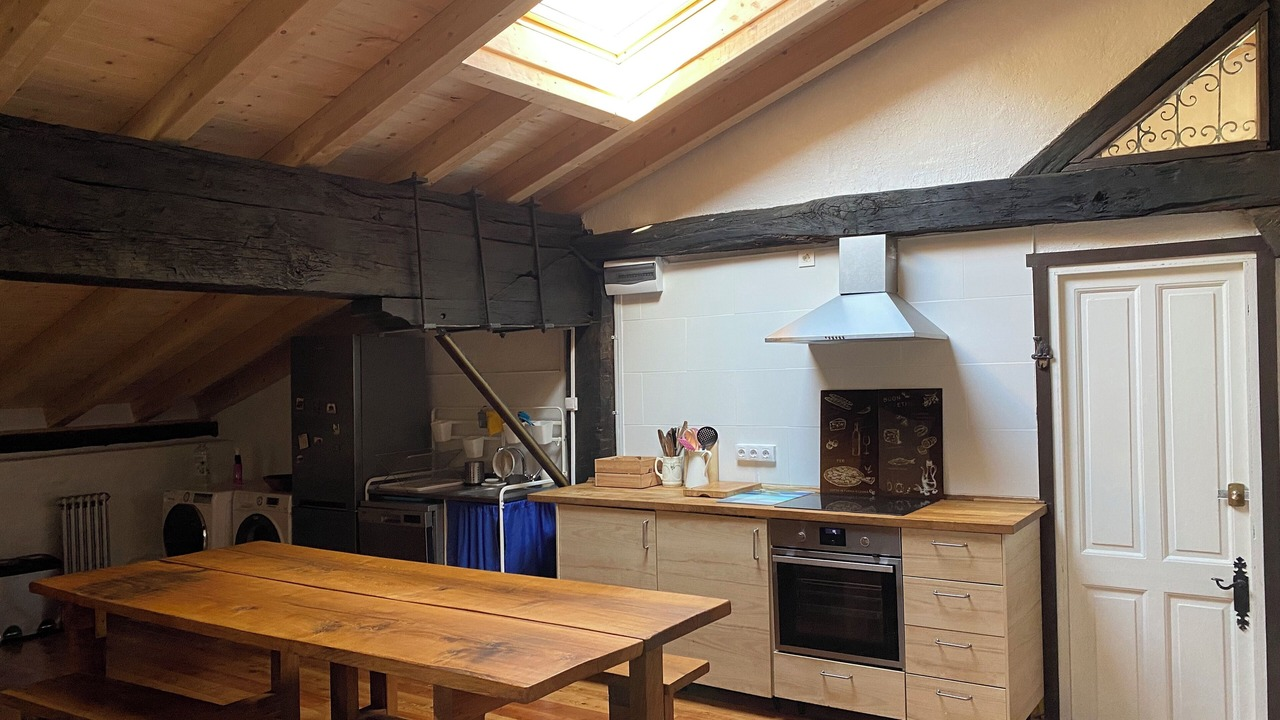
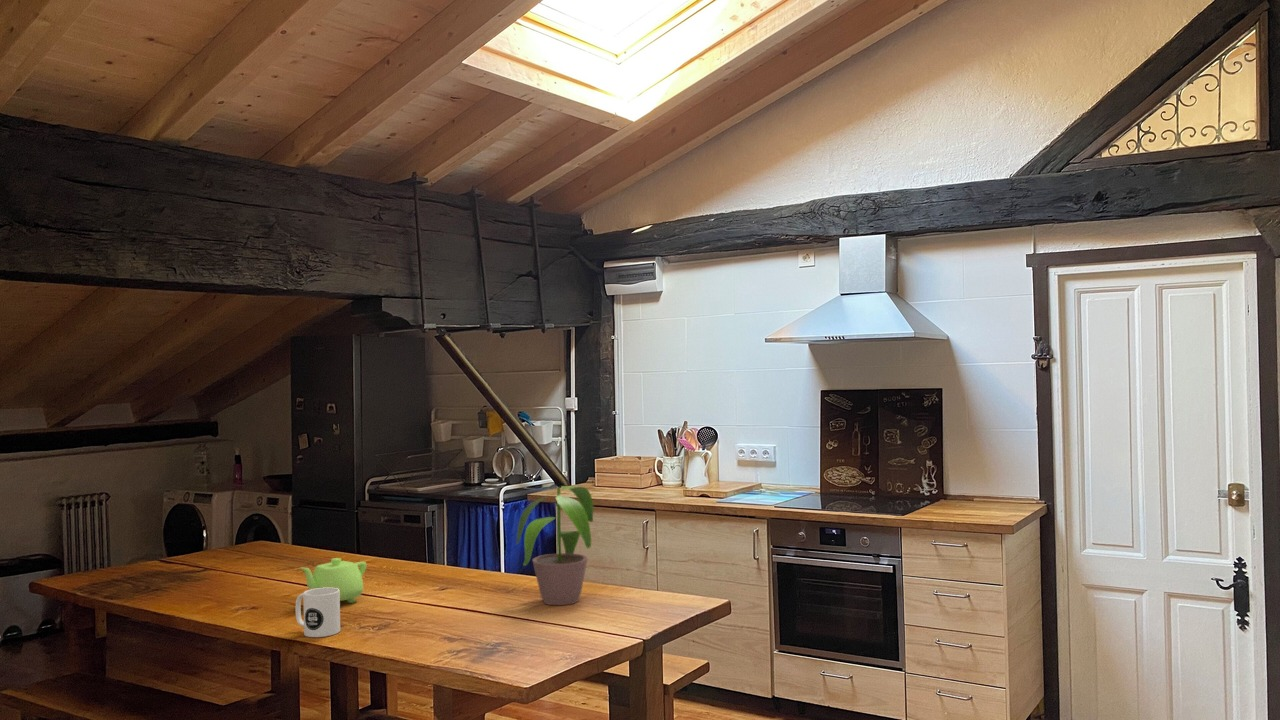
+ potted plant (559, 543)
+ mug (316, 611)
+ teapot (334, 580)
